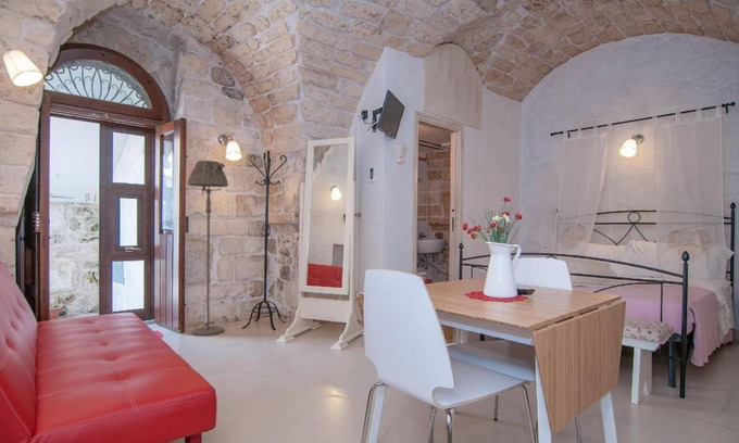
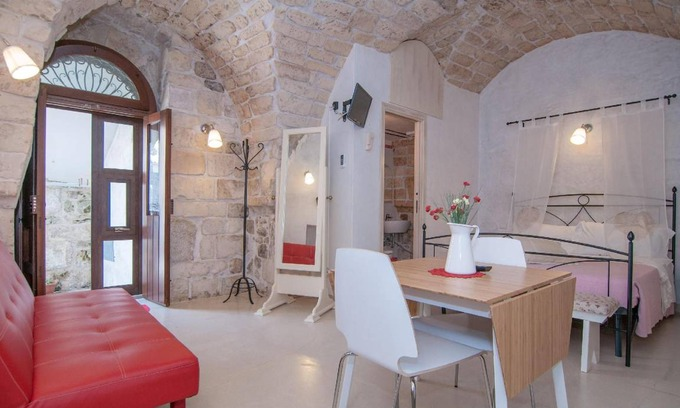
- floor lamp (208, 246)
